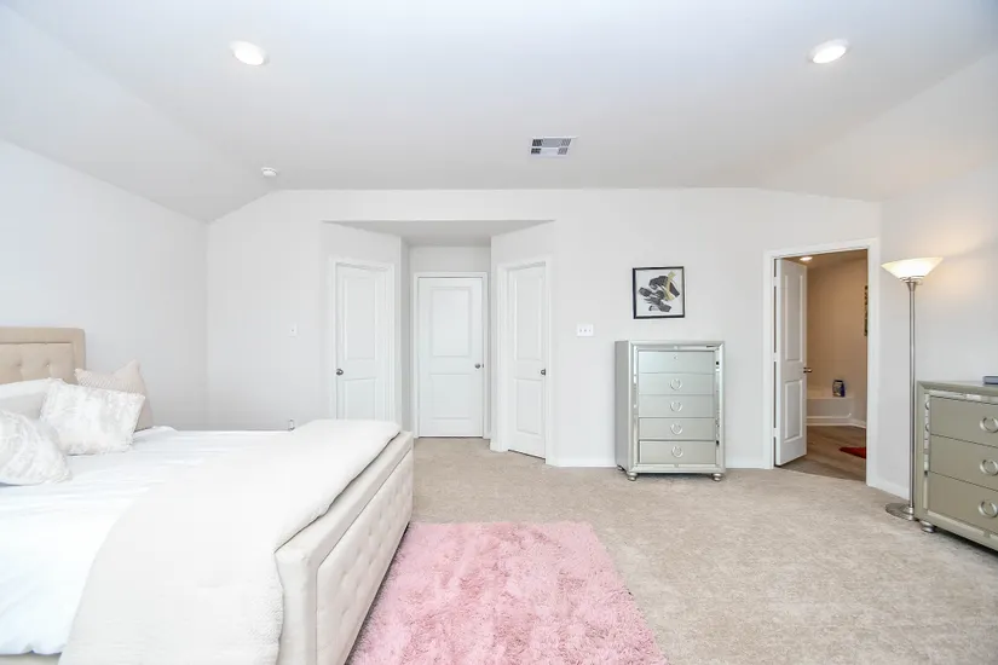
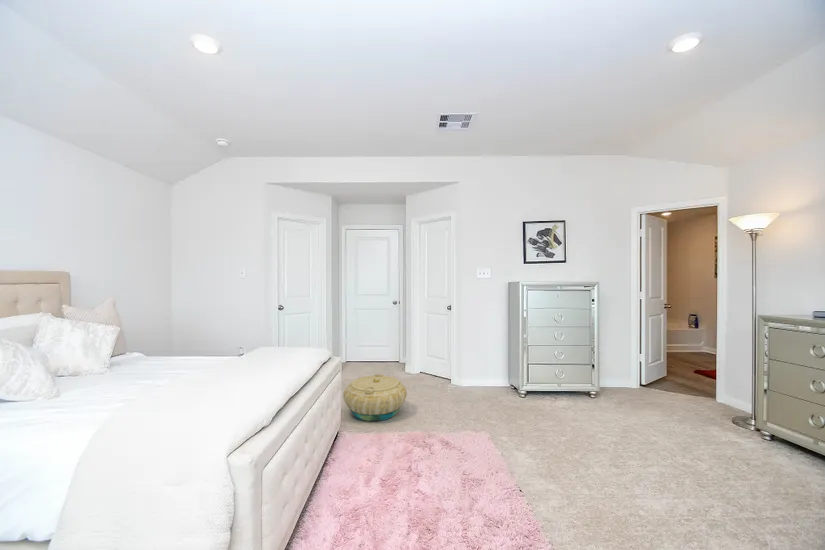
+ basket (375, 395)
